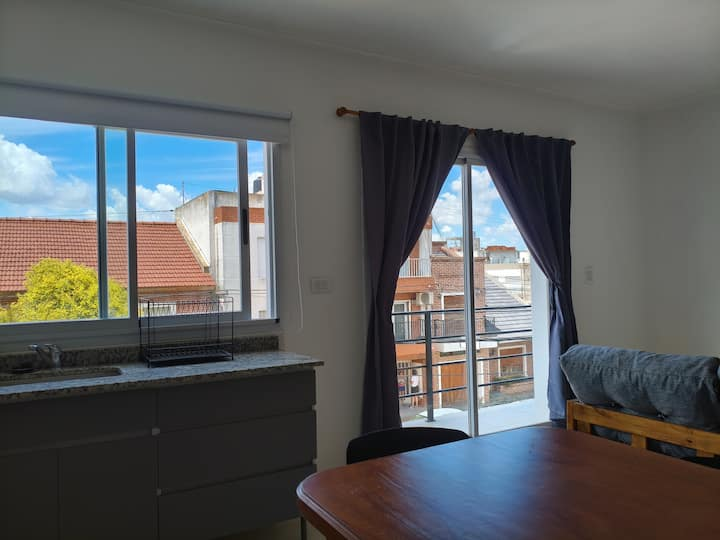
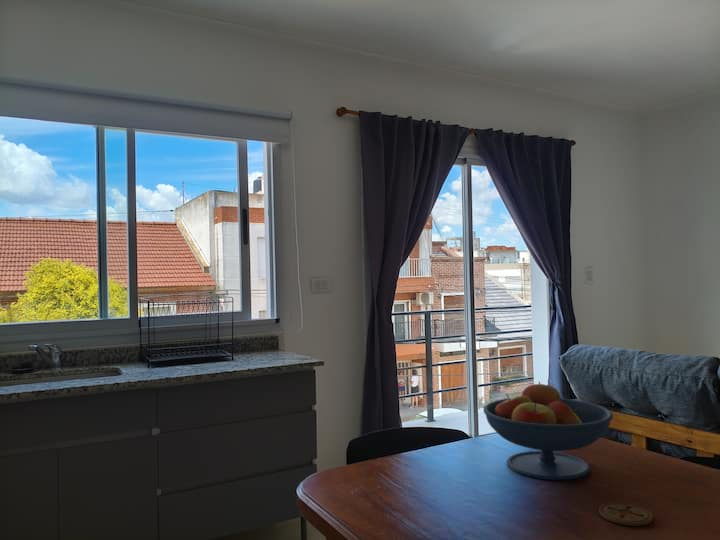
+ coaster (625, 513)
+ fruit bowl (546, 428)
